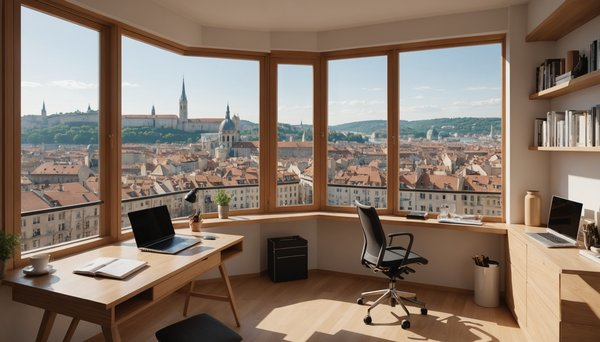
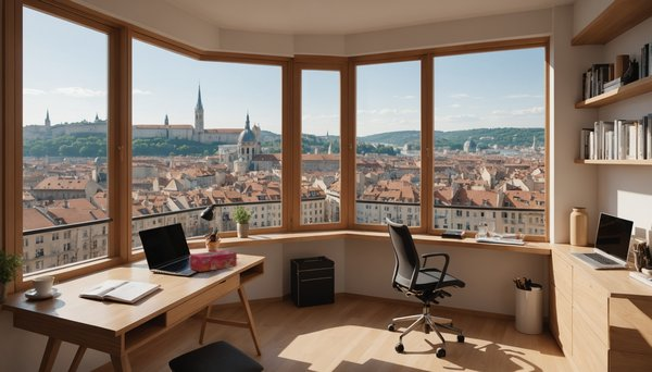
+ tissue box (213, 260)
